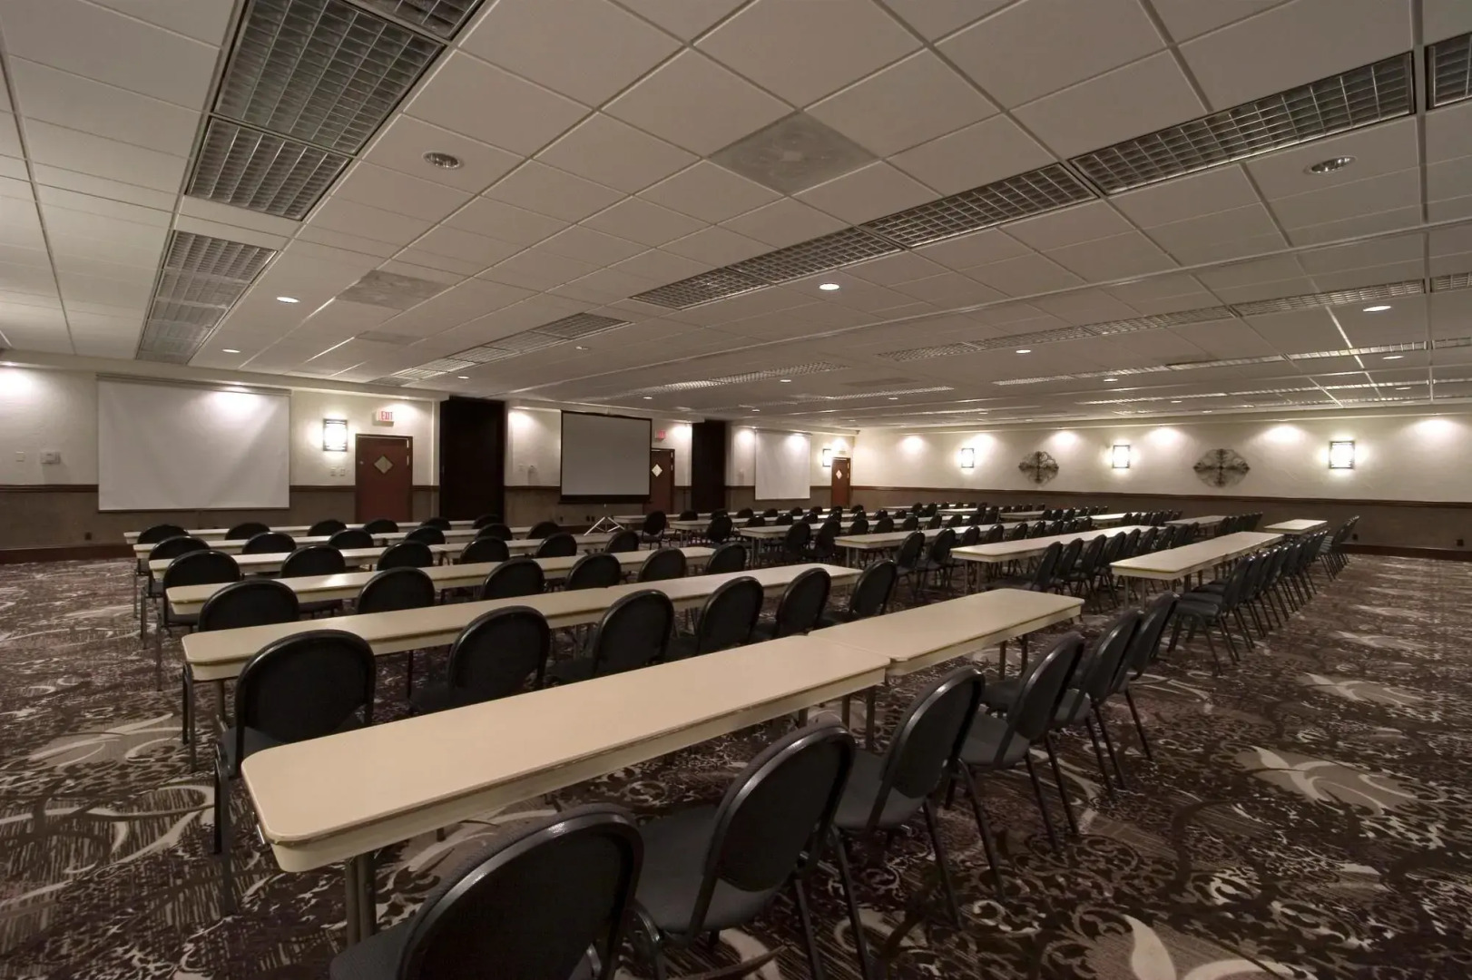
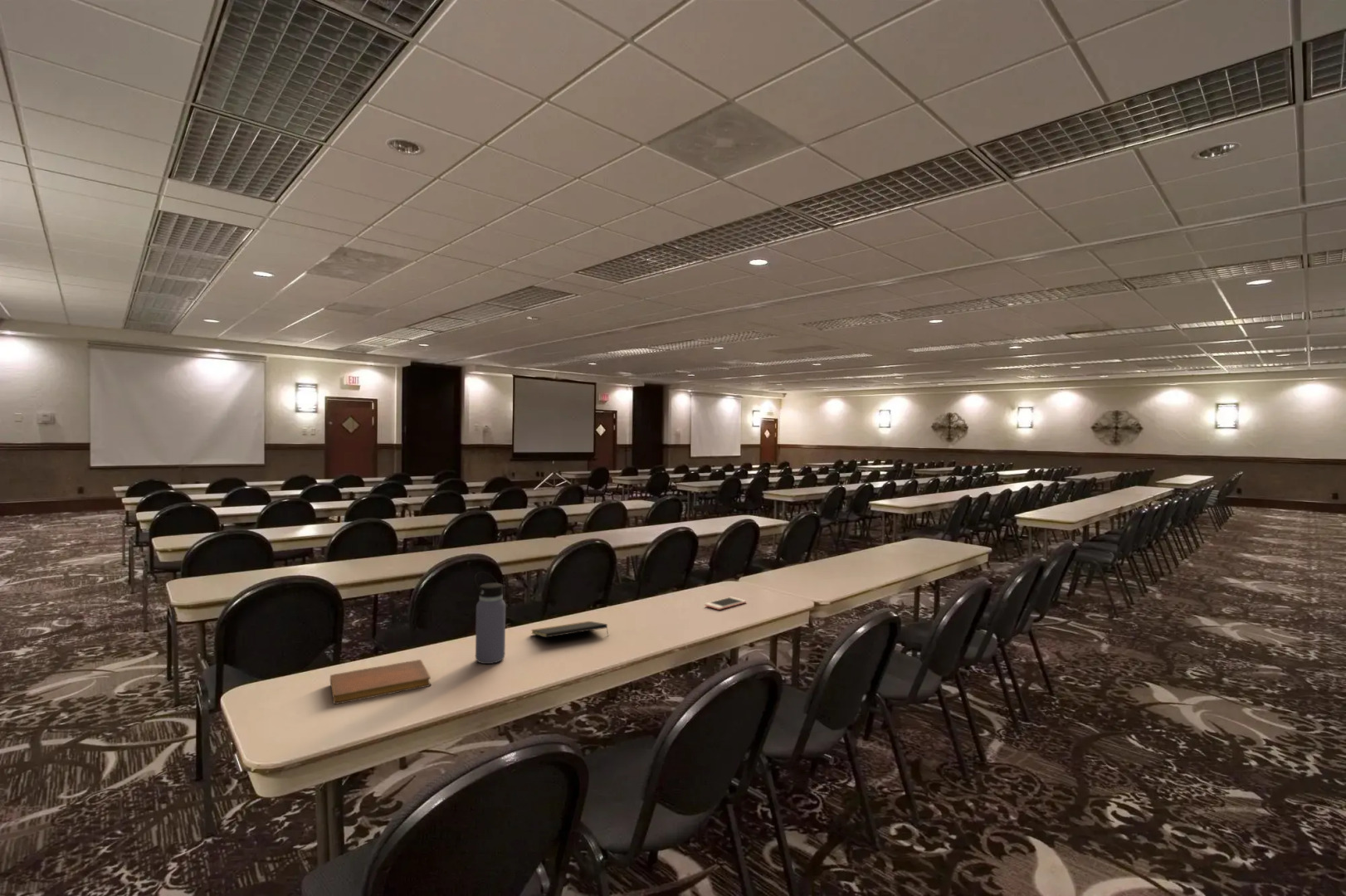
+ notebook (380, 679)
+ cell phone (725, 602)
+ notepad (568, 629)
+ water bottle (490, 616)
